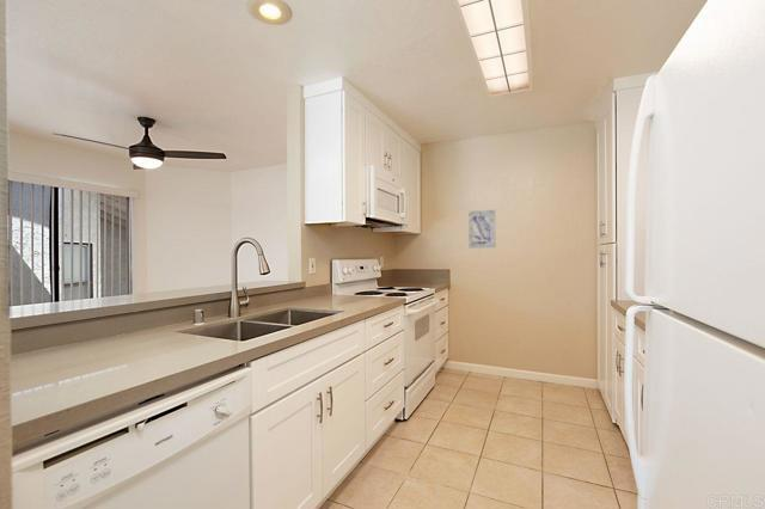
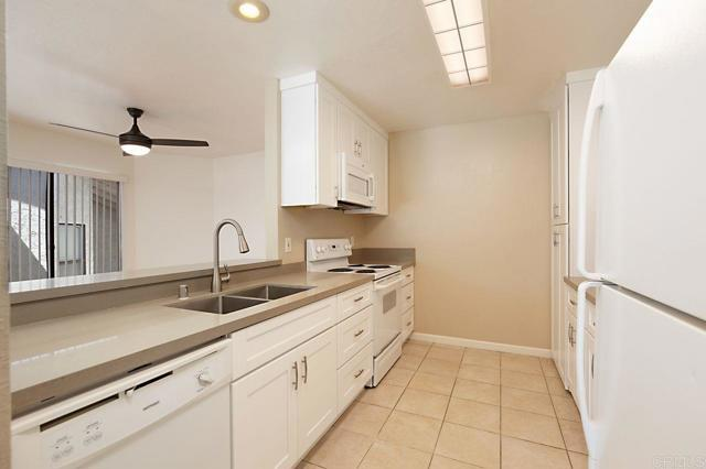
- wall art (482, 228)
